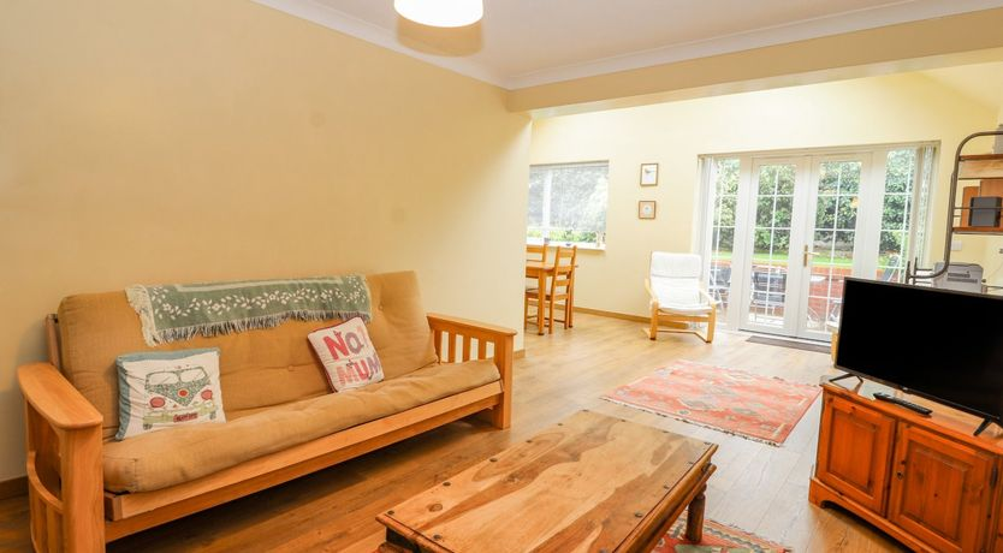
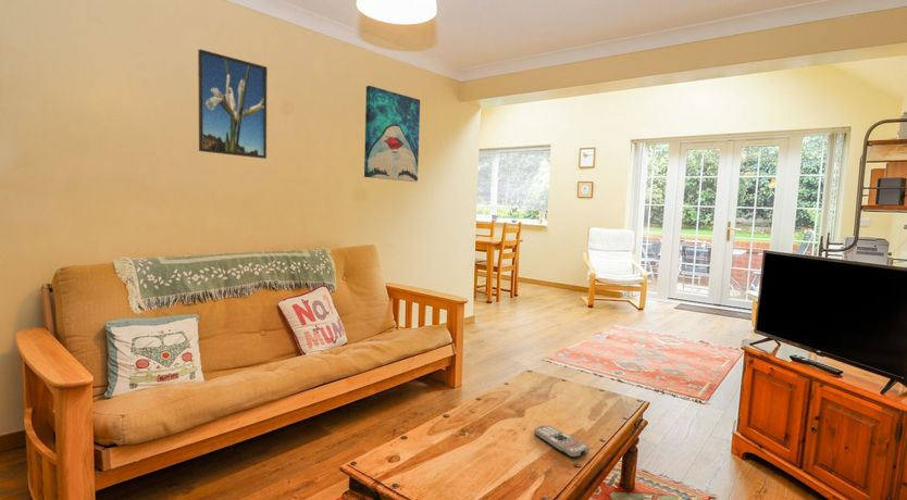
+ wall art (393, 136)
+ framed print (234, 107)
+ remote control (559, 440)
